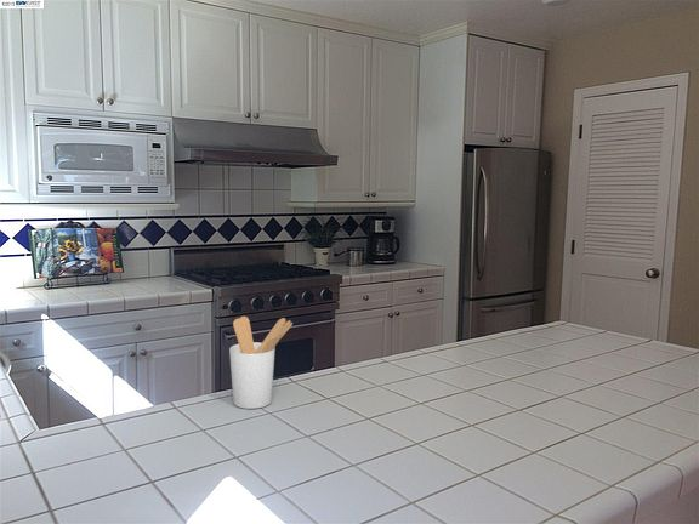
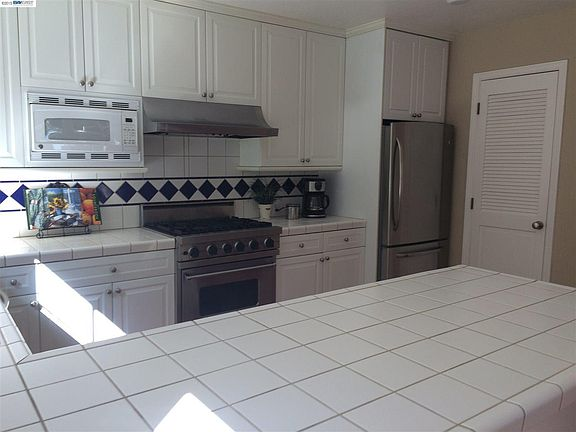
- utensil holder (262, 359)
